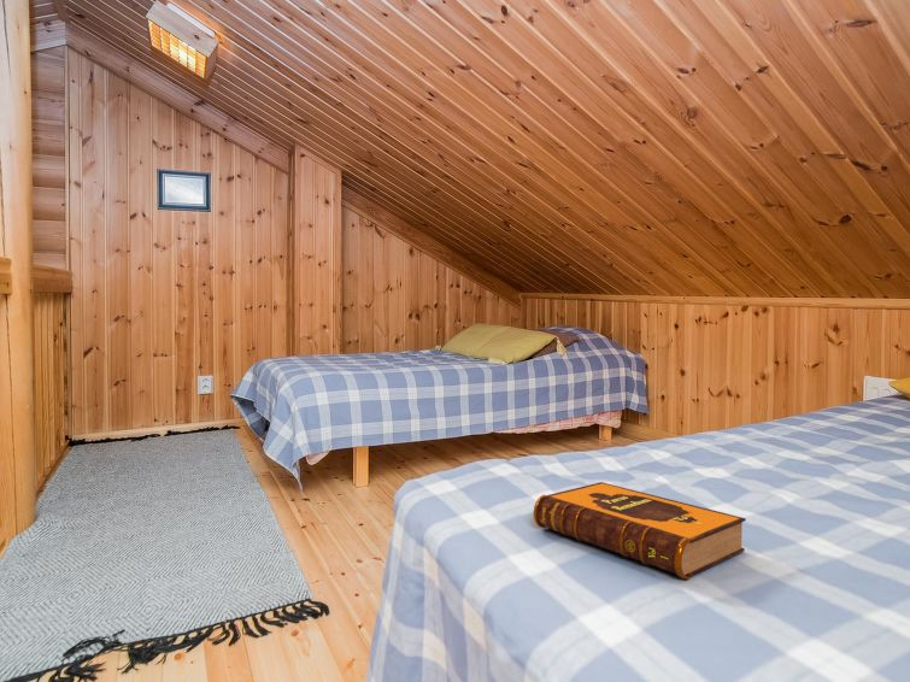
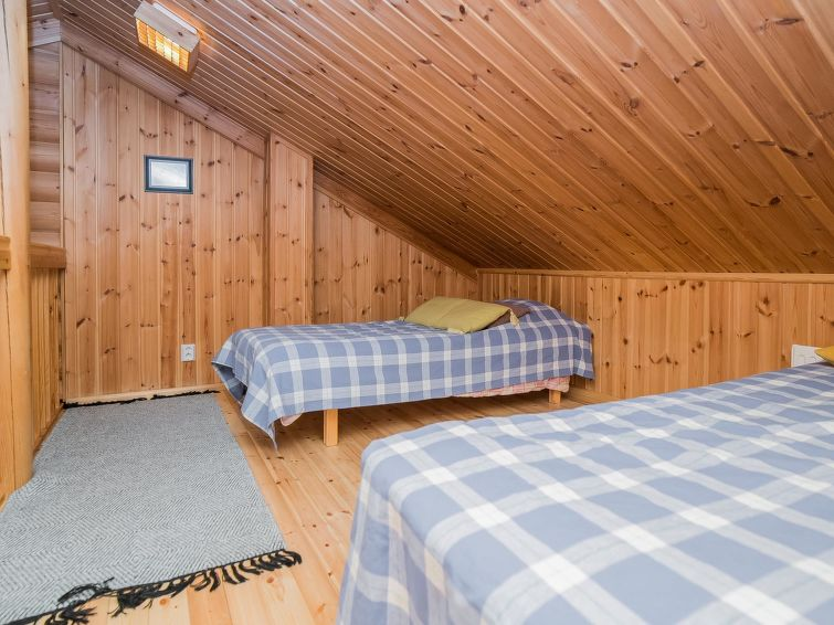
- hardback book (633, 523)
